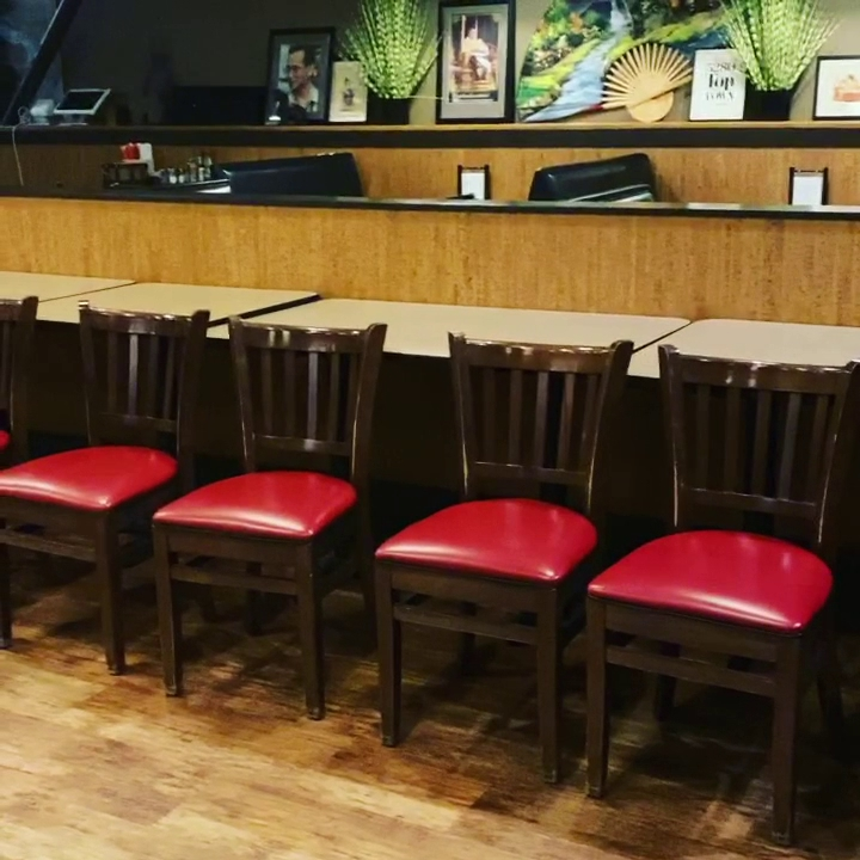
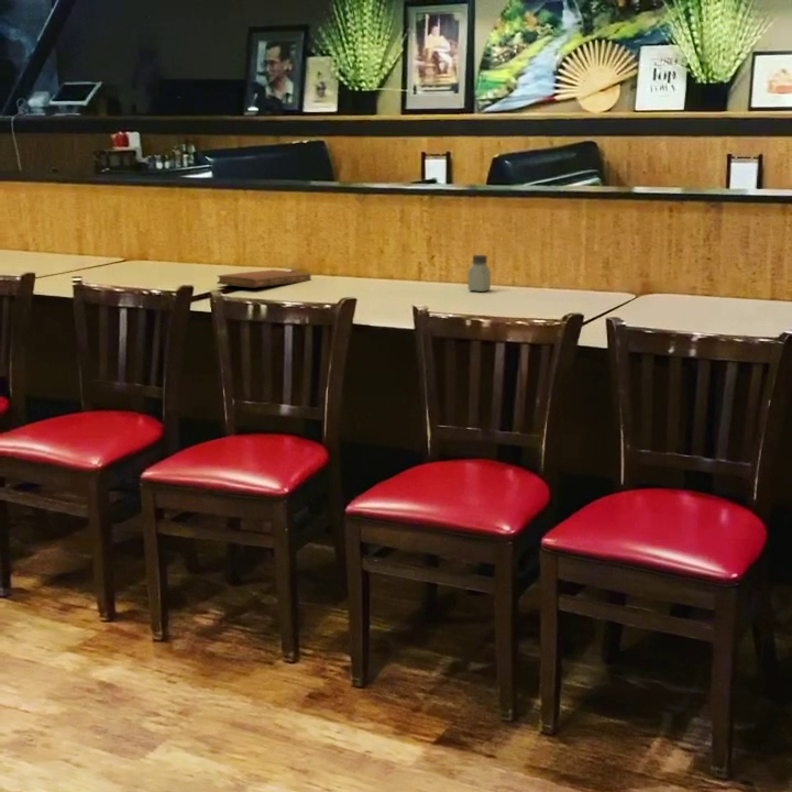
+ notebook (264, 278)
+ saltshaker (479, 273)
